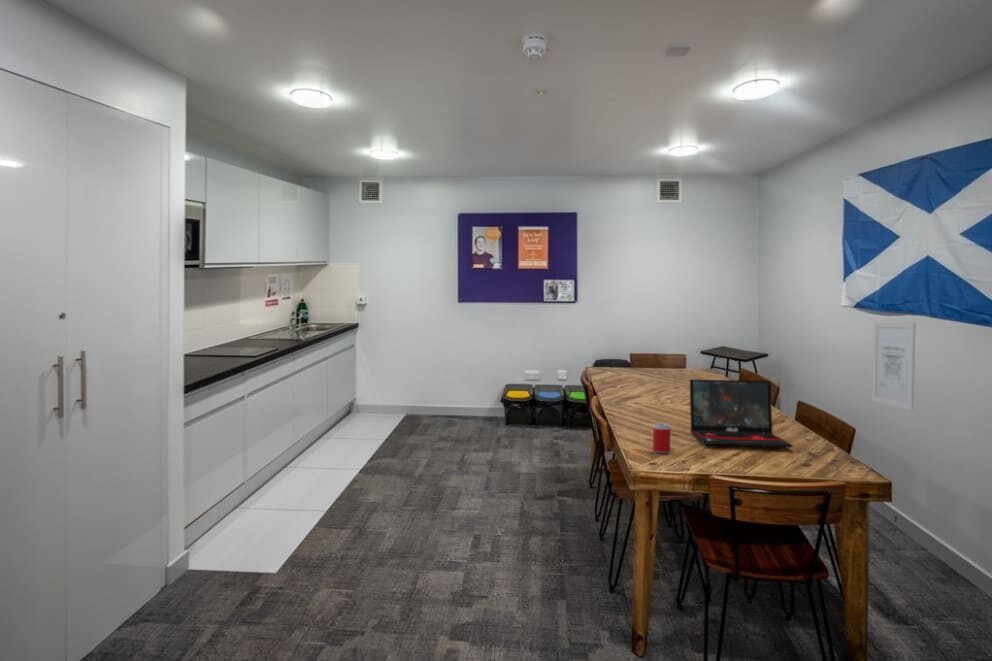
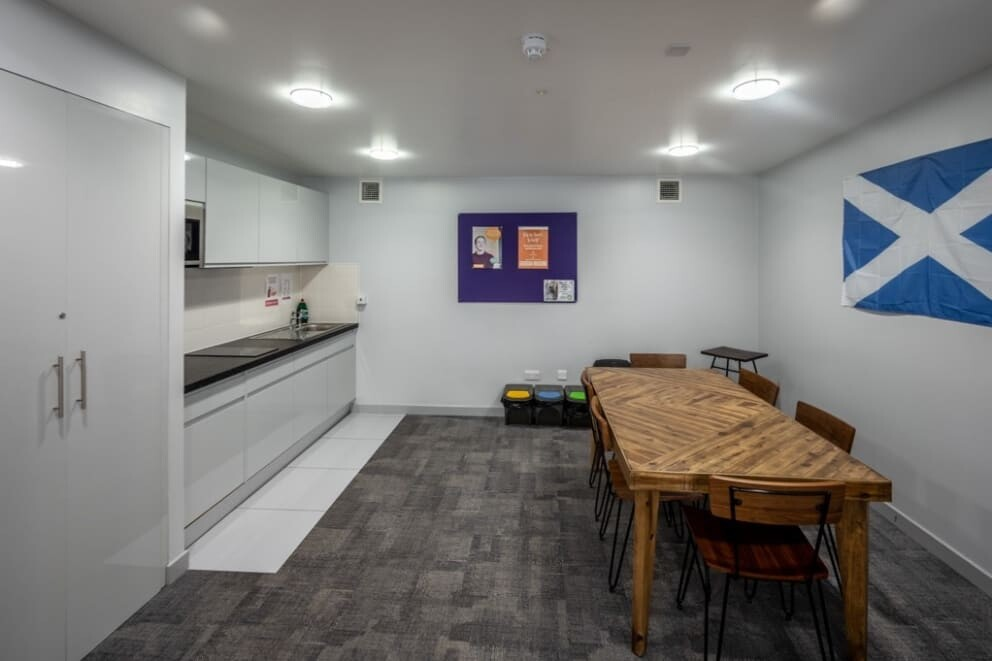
- wall art (892, 364)
- beverage can (661, 437)
- laptop (738, 411)
